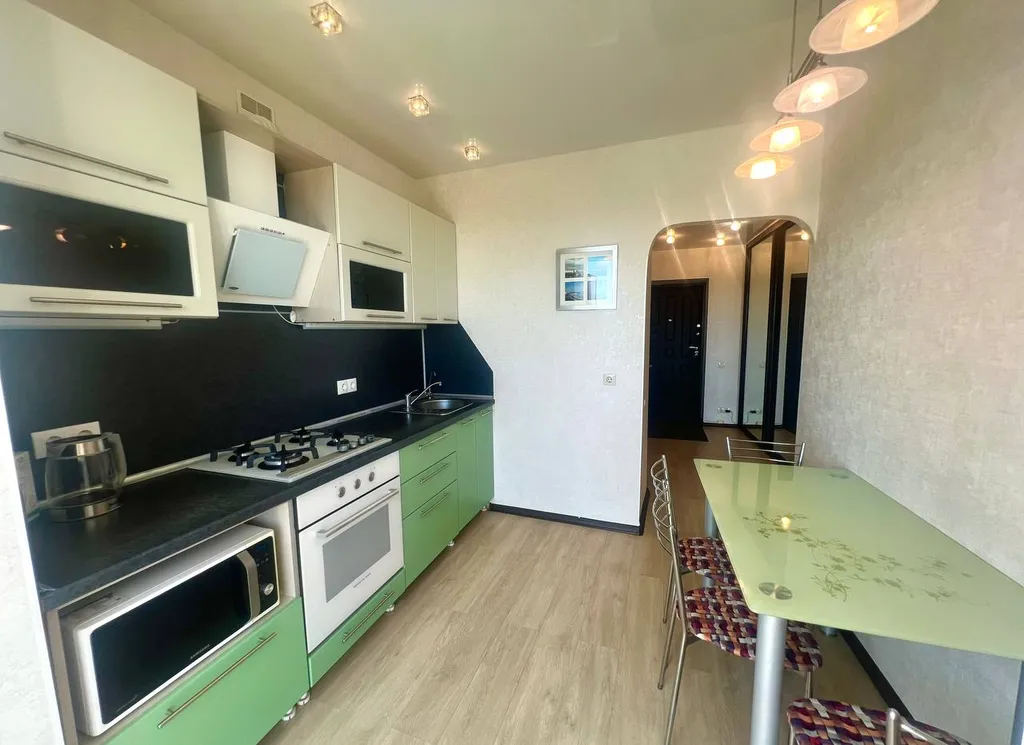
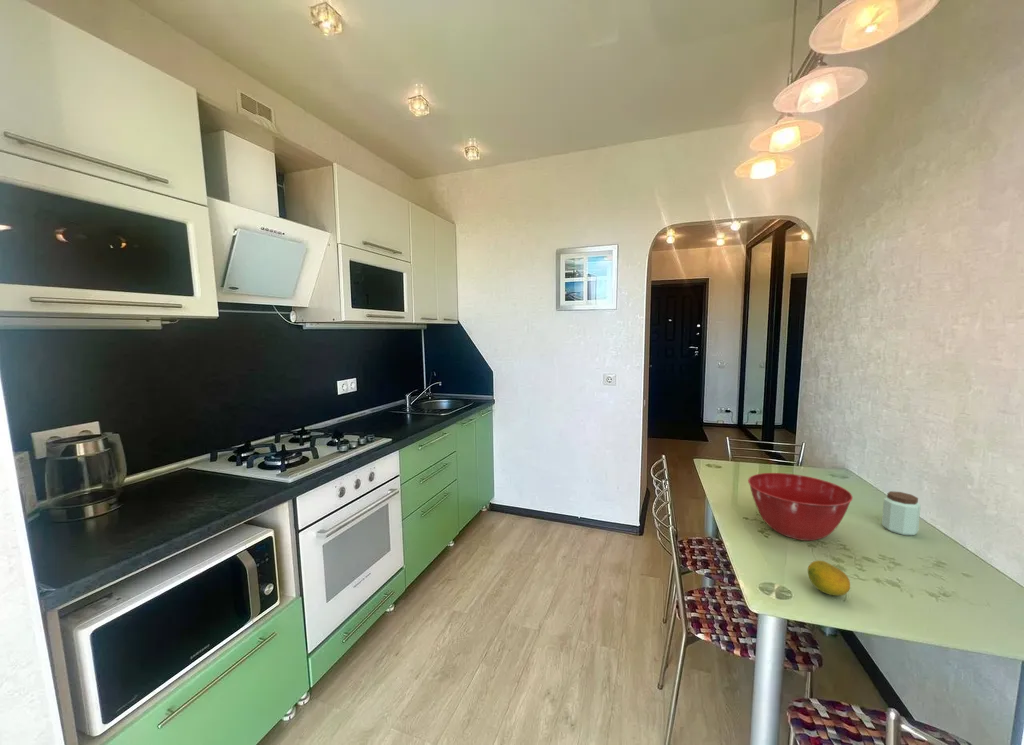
+ peanut butter (901, 512)
+ fruit (828, 577)
+ mixing bowl (795, 508)
